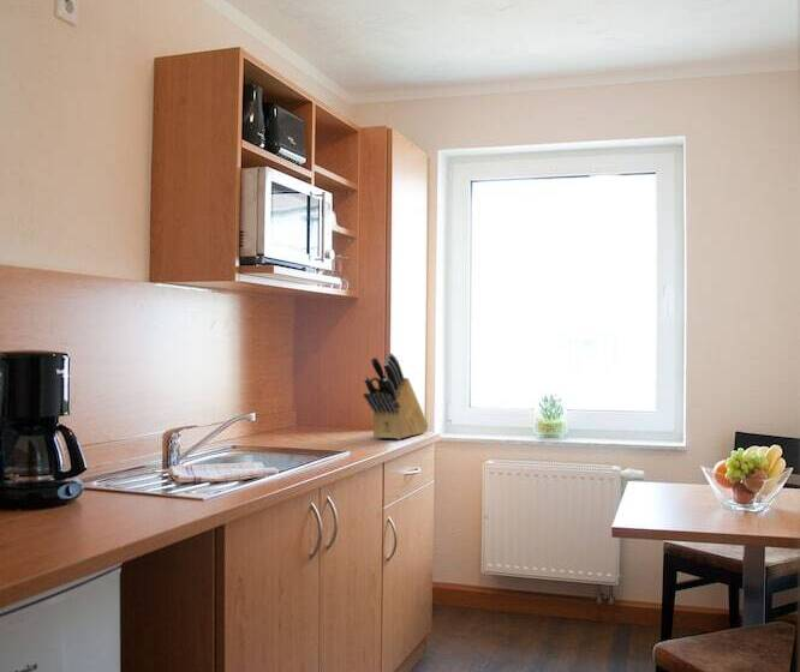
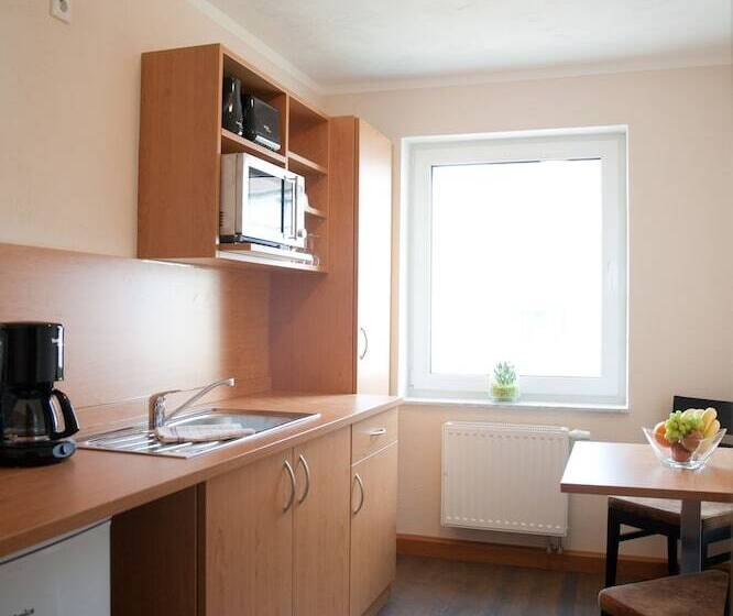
- knife block (395, 395)
